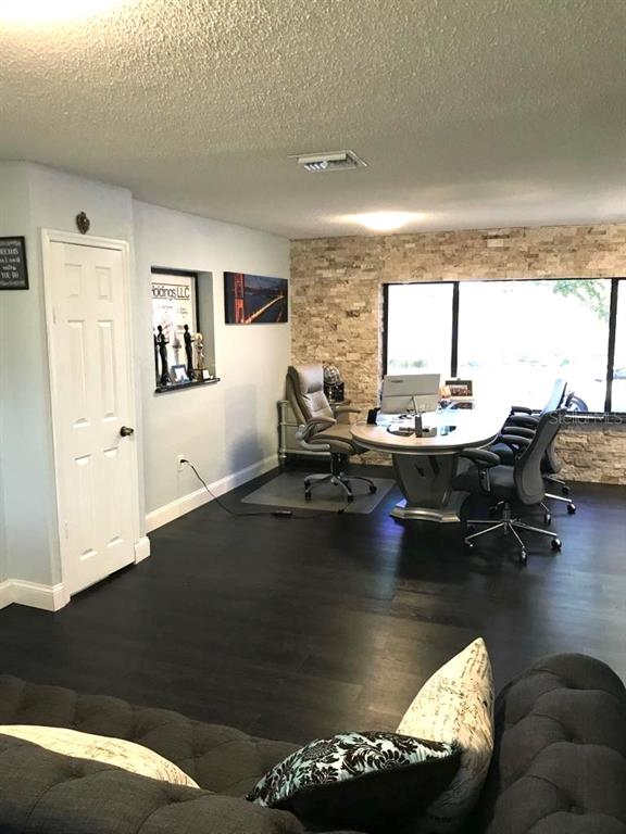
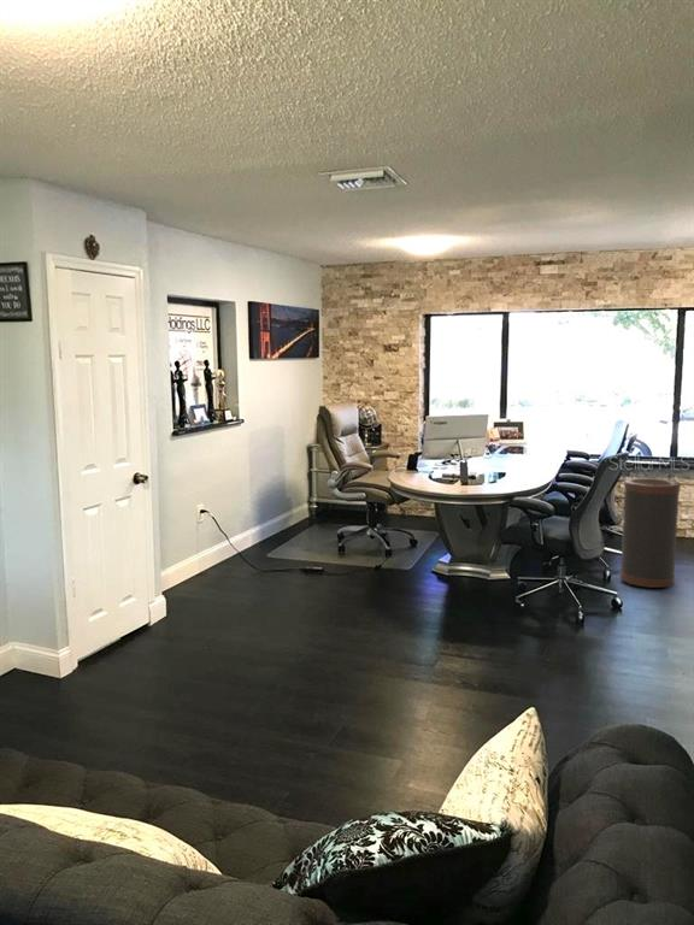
+ trash can (648, 532)
